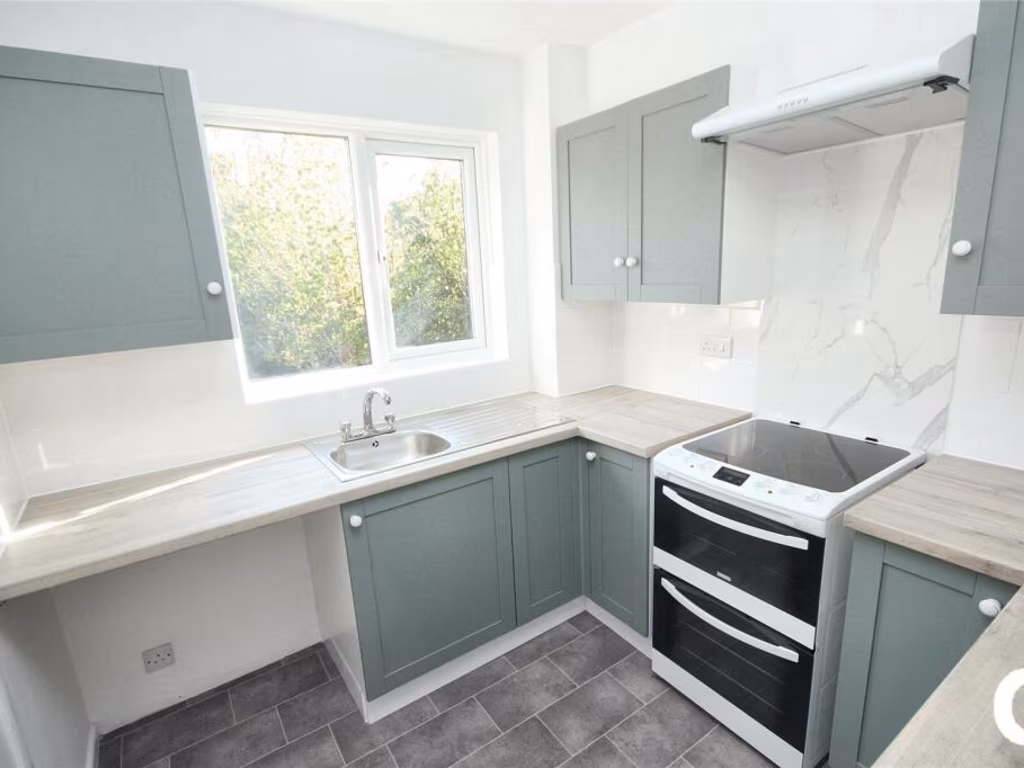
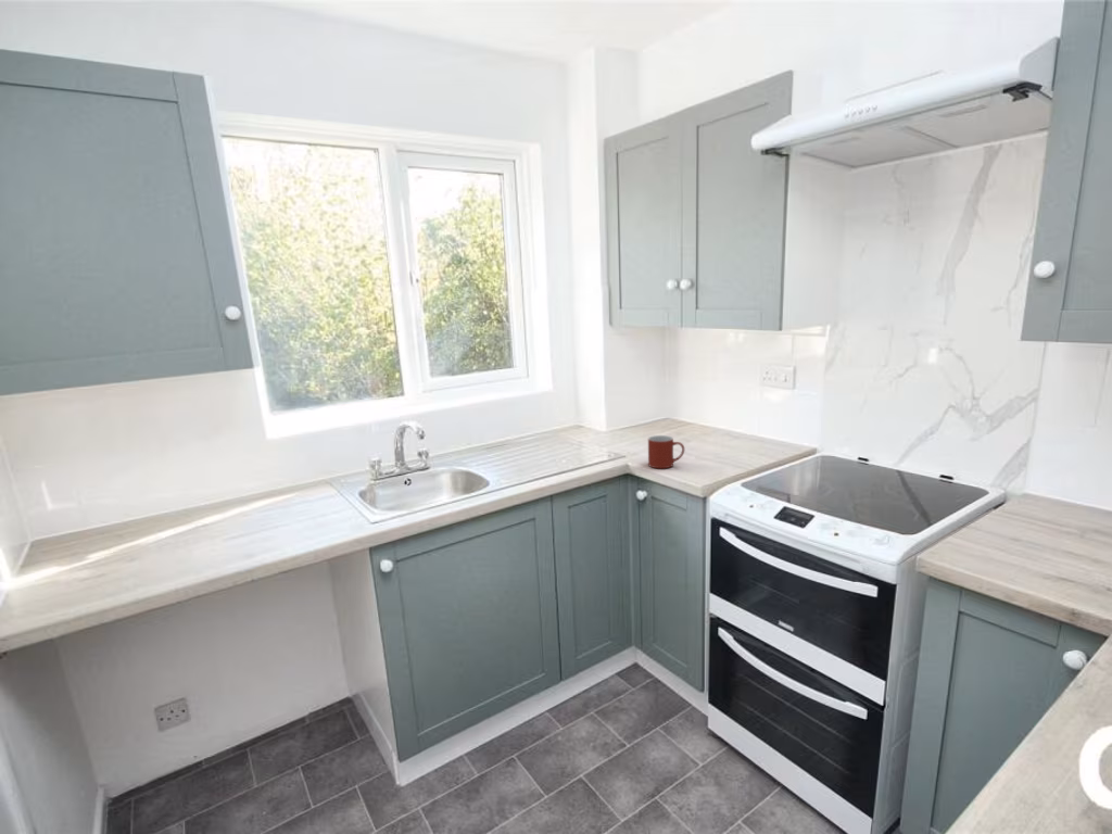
+ mug (666, 451)
